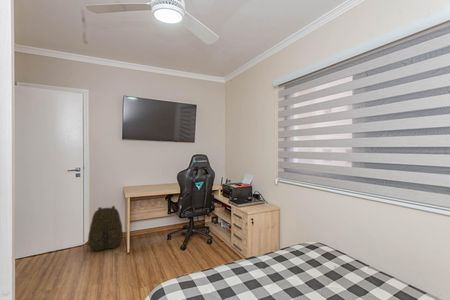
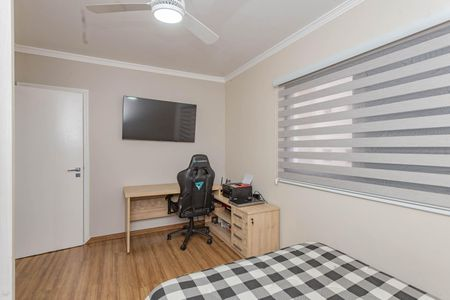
- backpack (106, 226)
